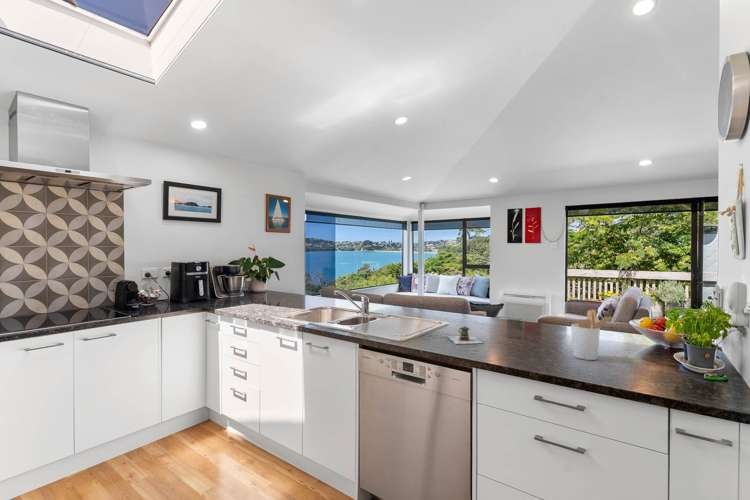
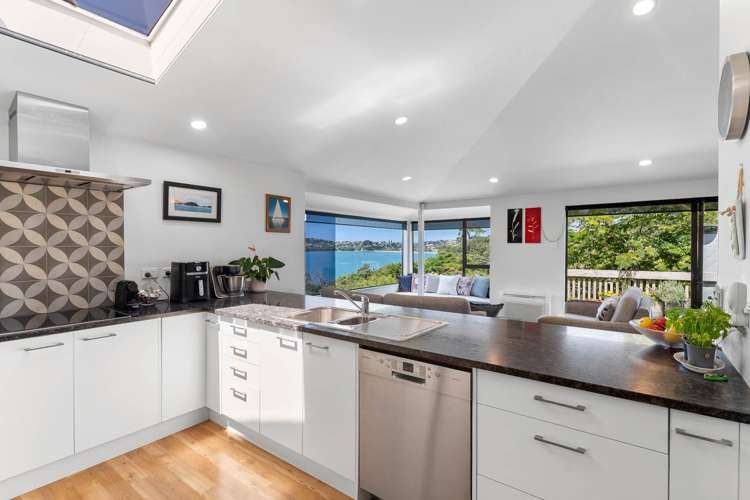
- utensil holder (592, 335)
- teapot (464, 332)
